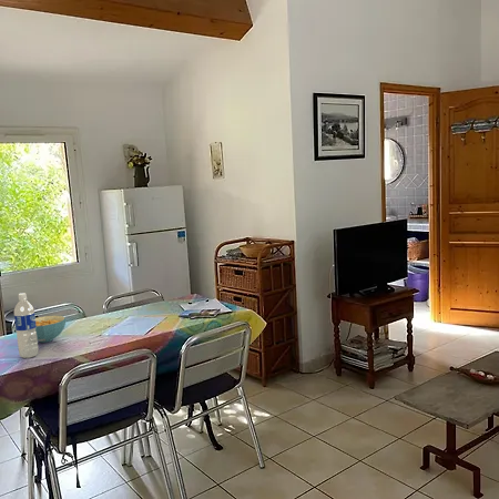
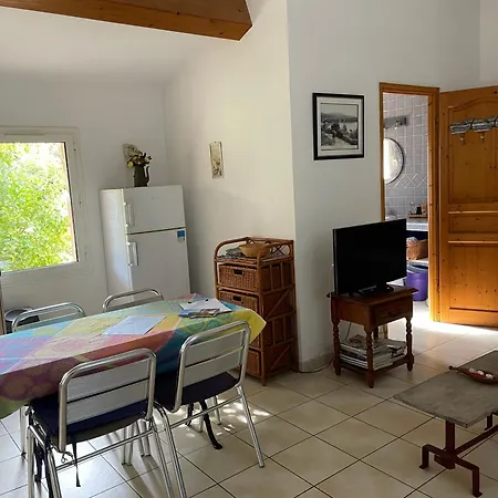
- cereal bowl (44, 330)
- water bottle (26, 325)
